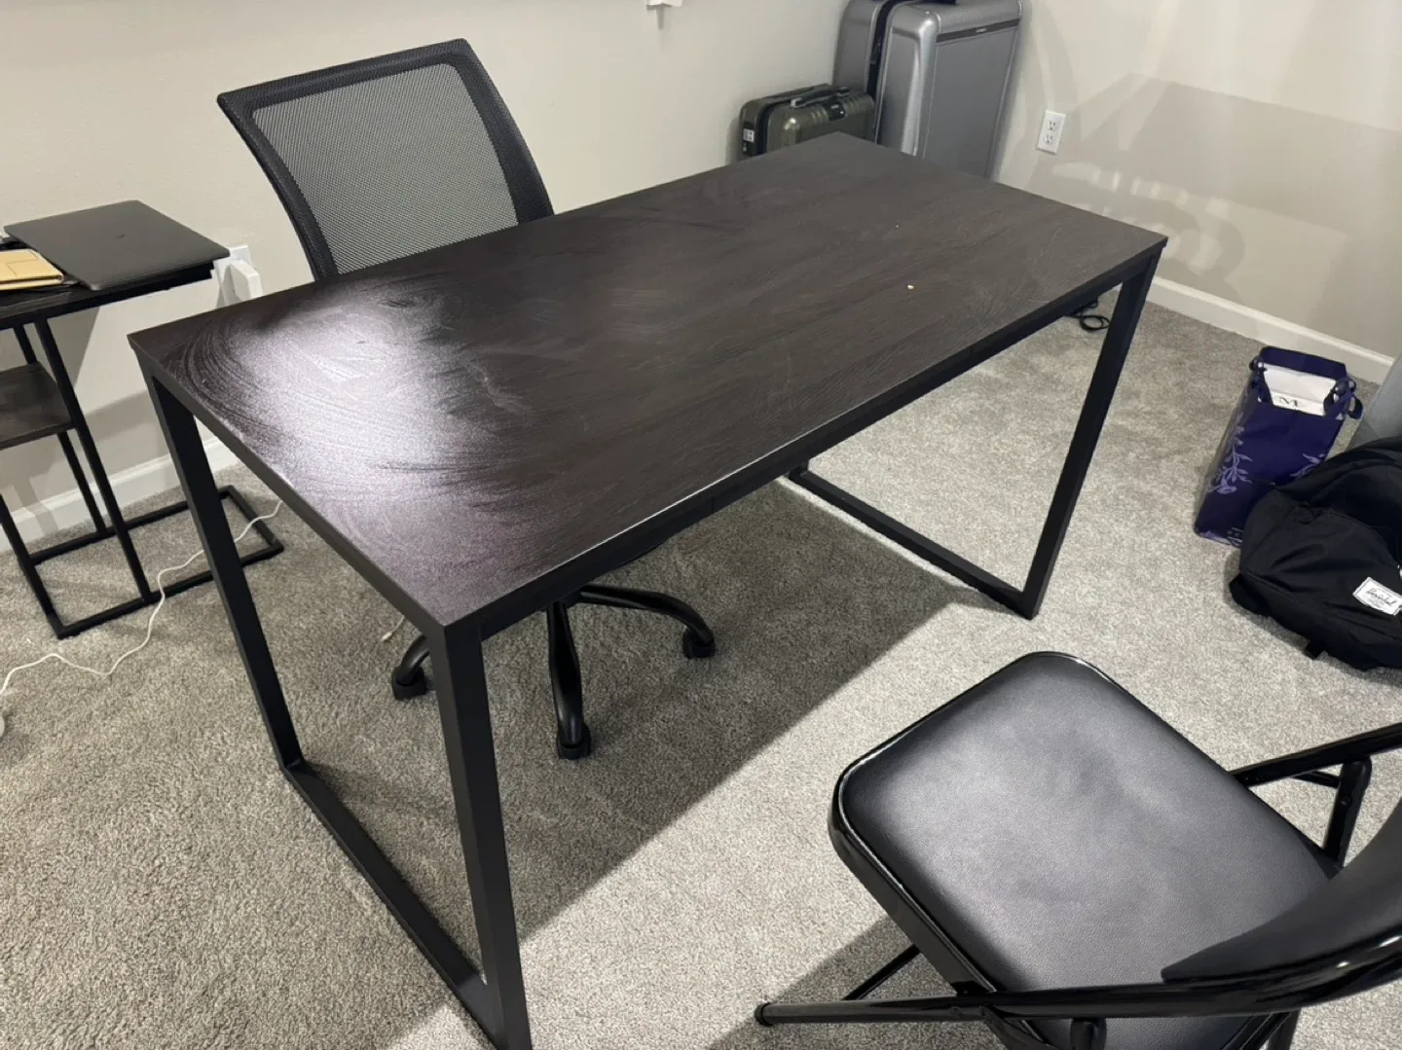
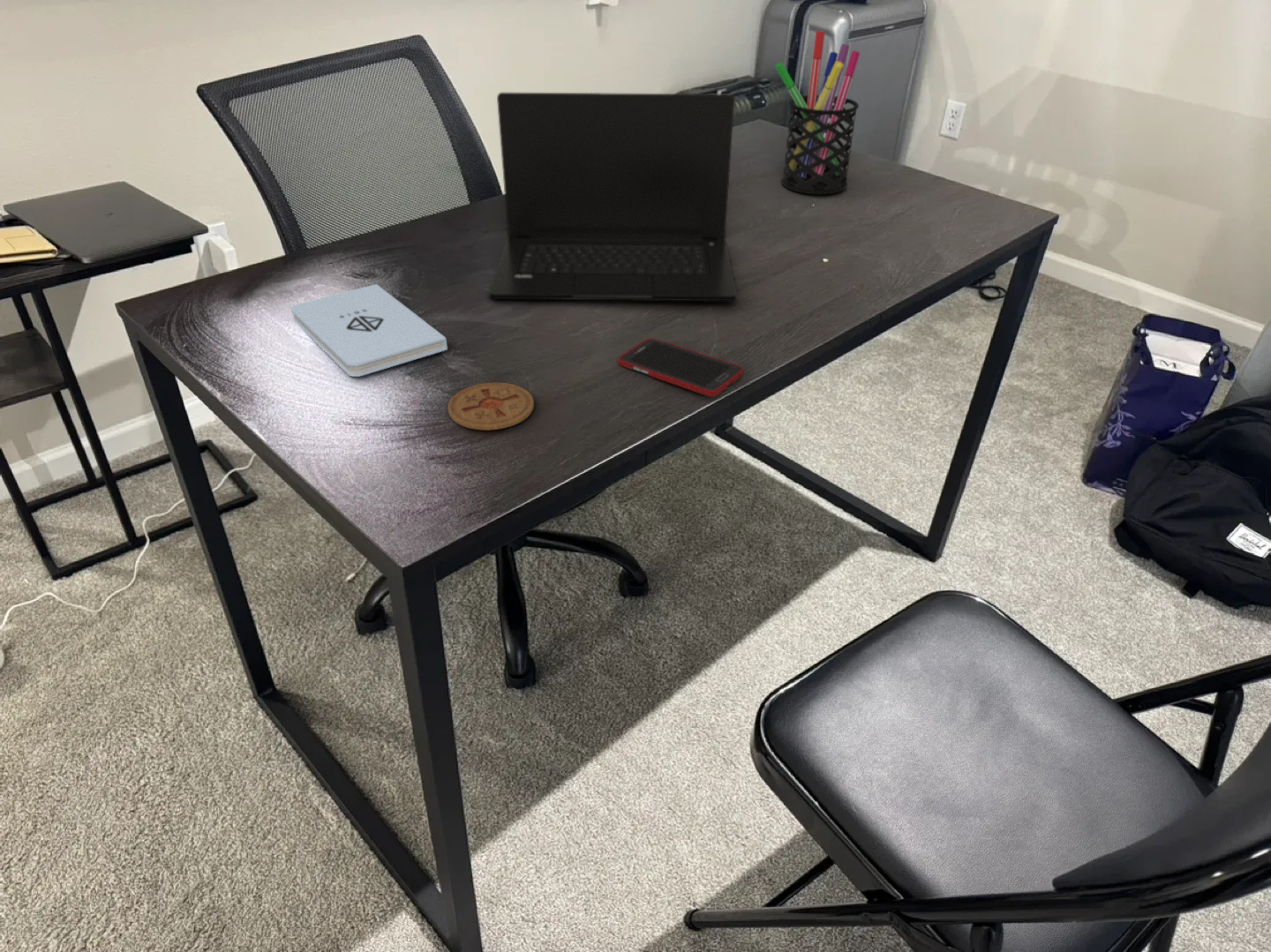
+ notepad (365, 327)
+ coaster (491, 405)
+ cell phone (680, 366)
+ pen holder (813, 113)
+ laptop (613, 195)
